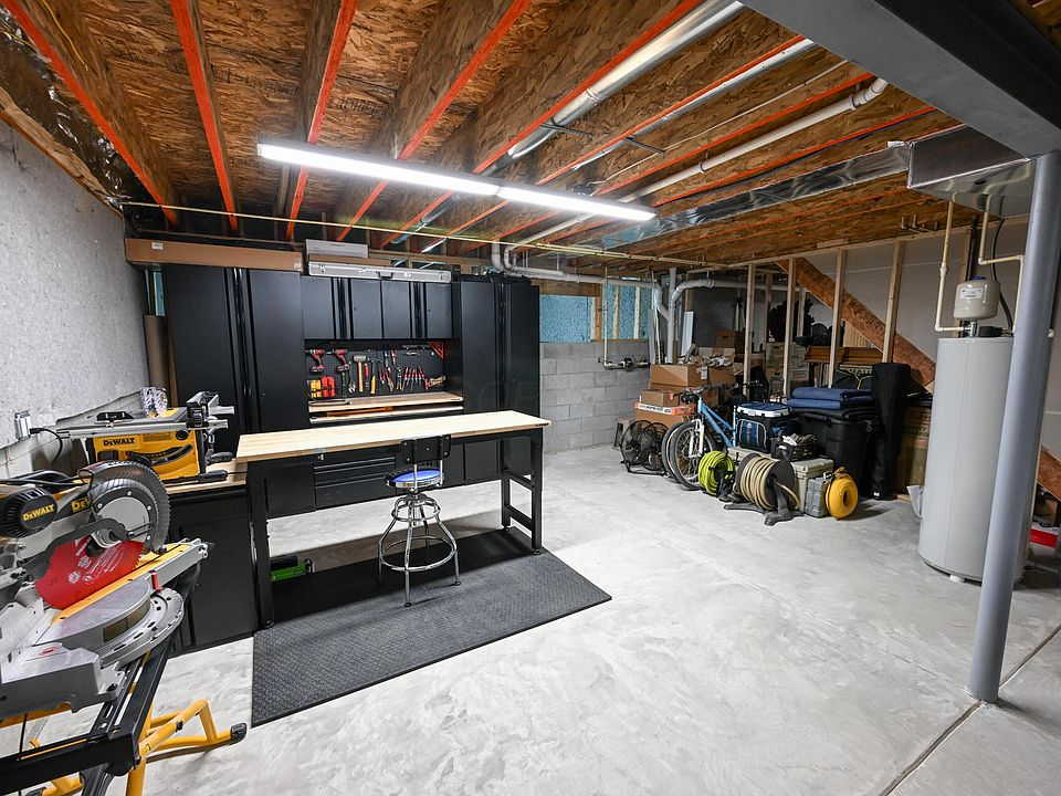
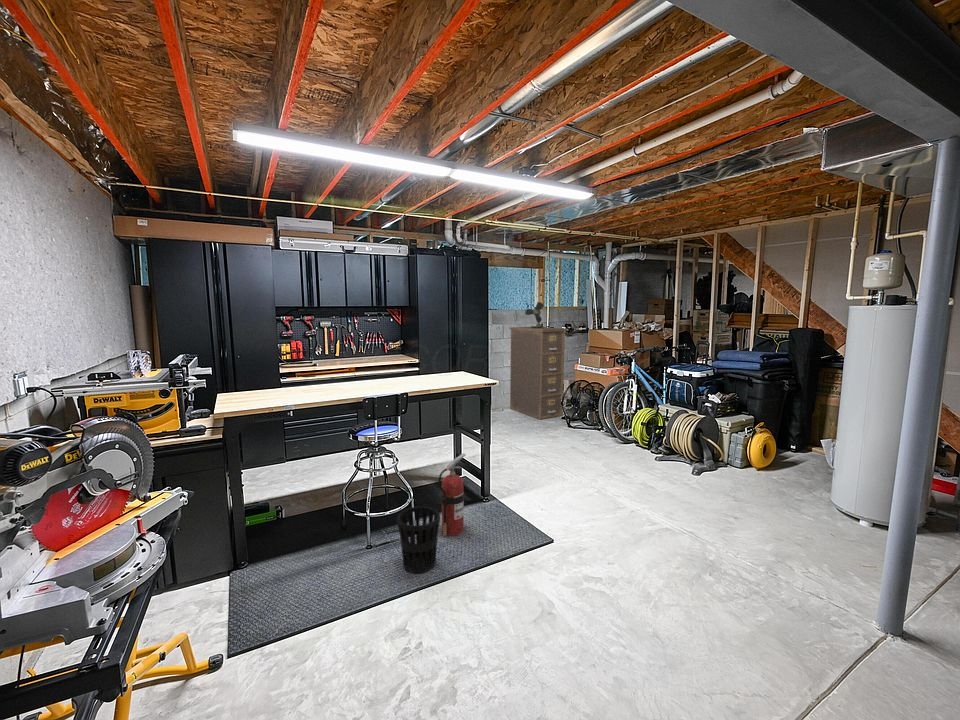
+ filing cabinet (536, 370)
+ wastebasket (419, 539)
+ fire extinguisher (452, 495)
+ desk fan (536, 314)
